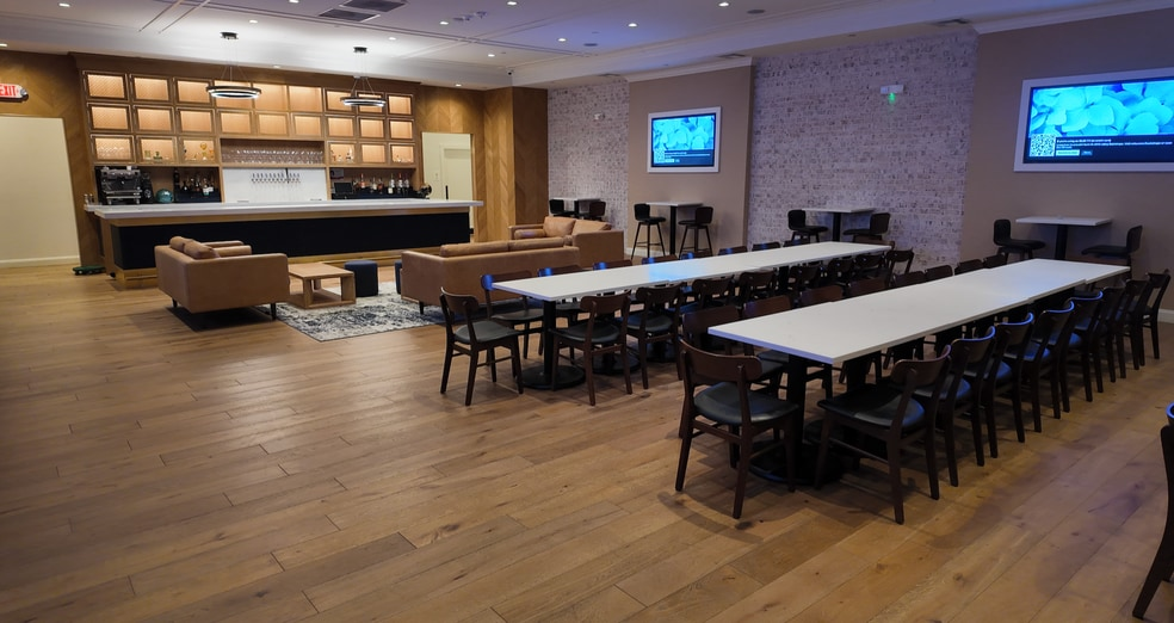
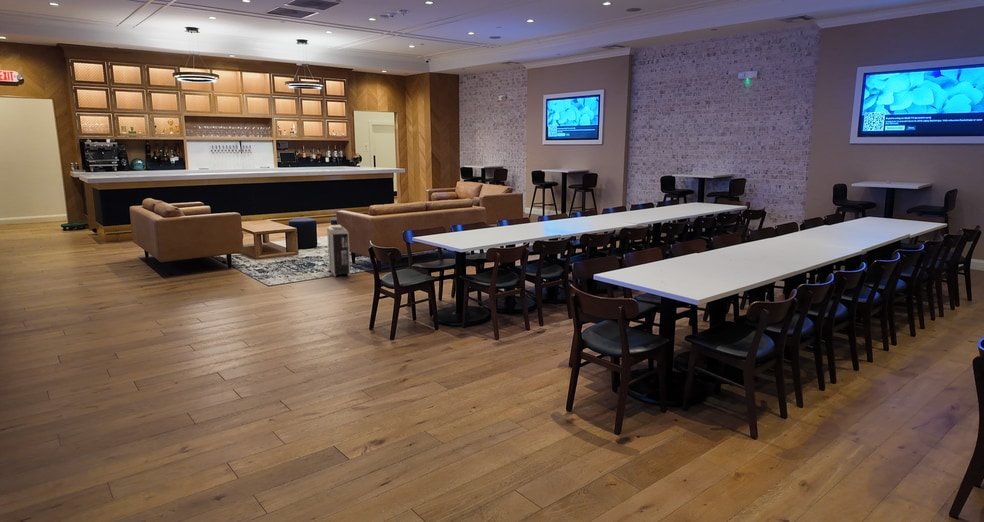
+ air purifier (338, 249)
